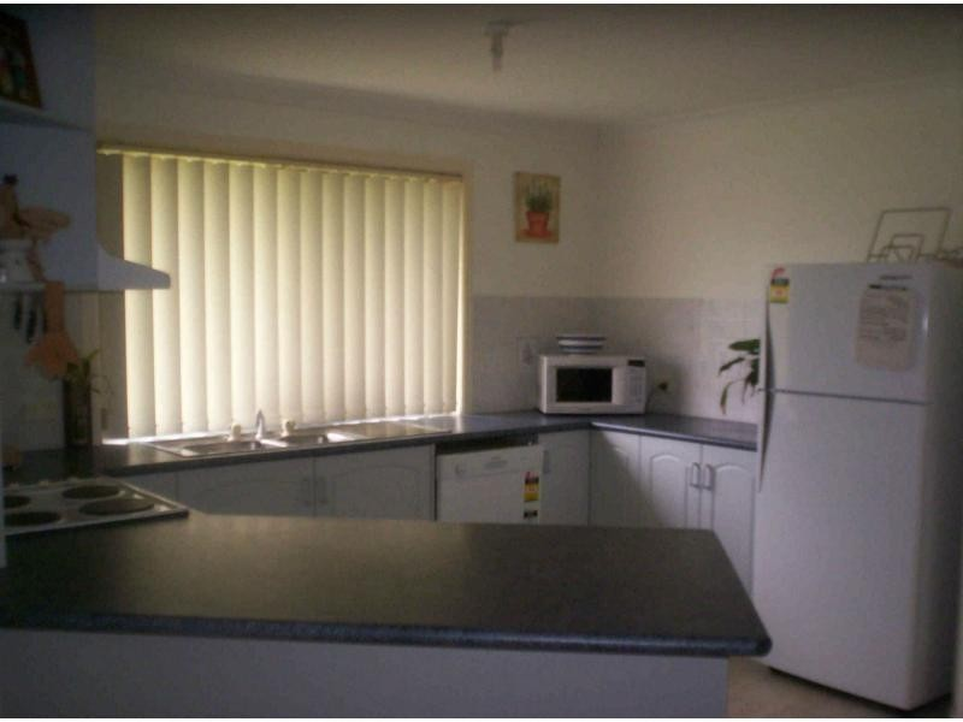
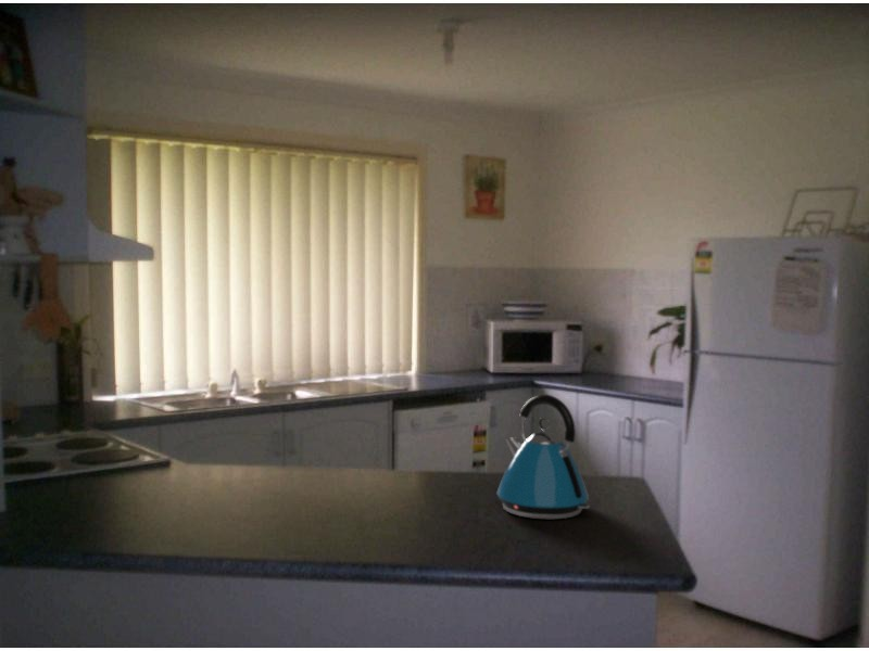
+ kettle (545, 451)
